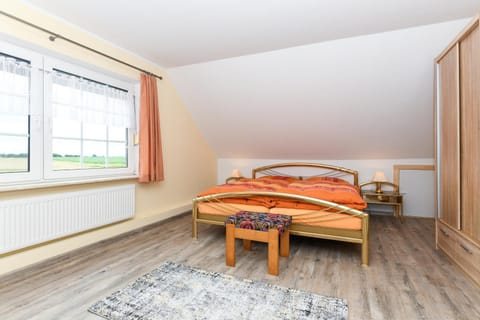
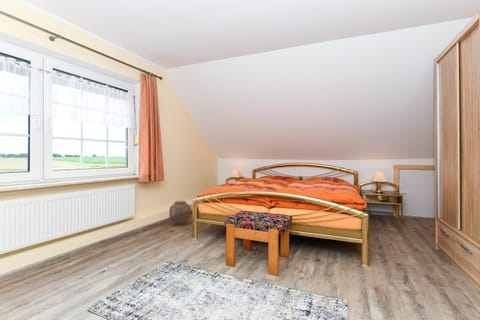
+ woven basket (180, 212)
